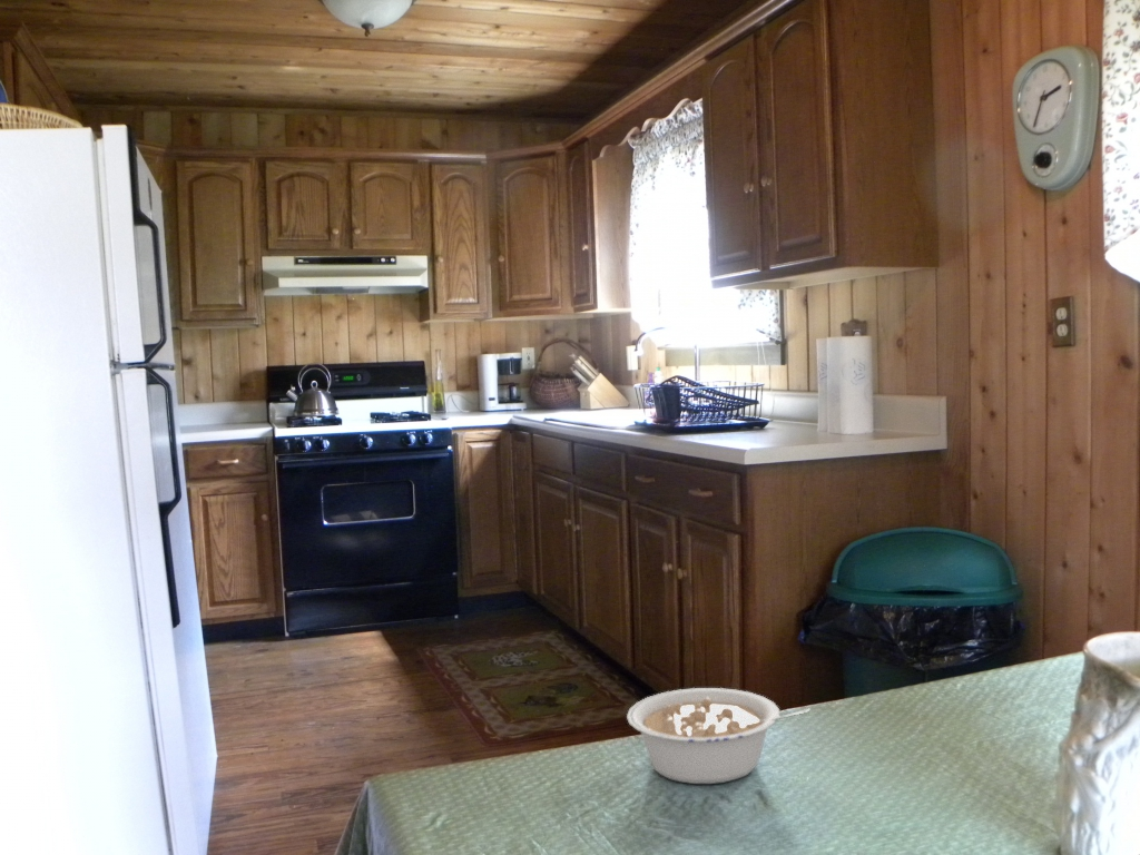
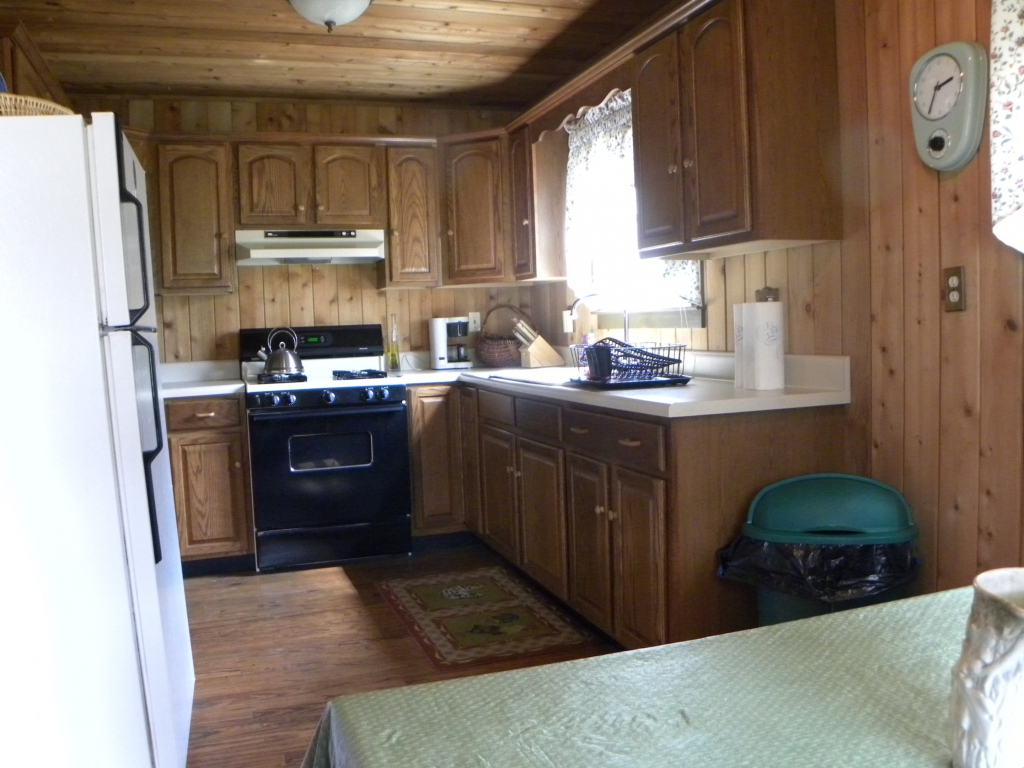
- legume (709, 731)
